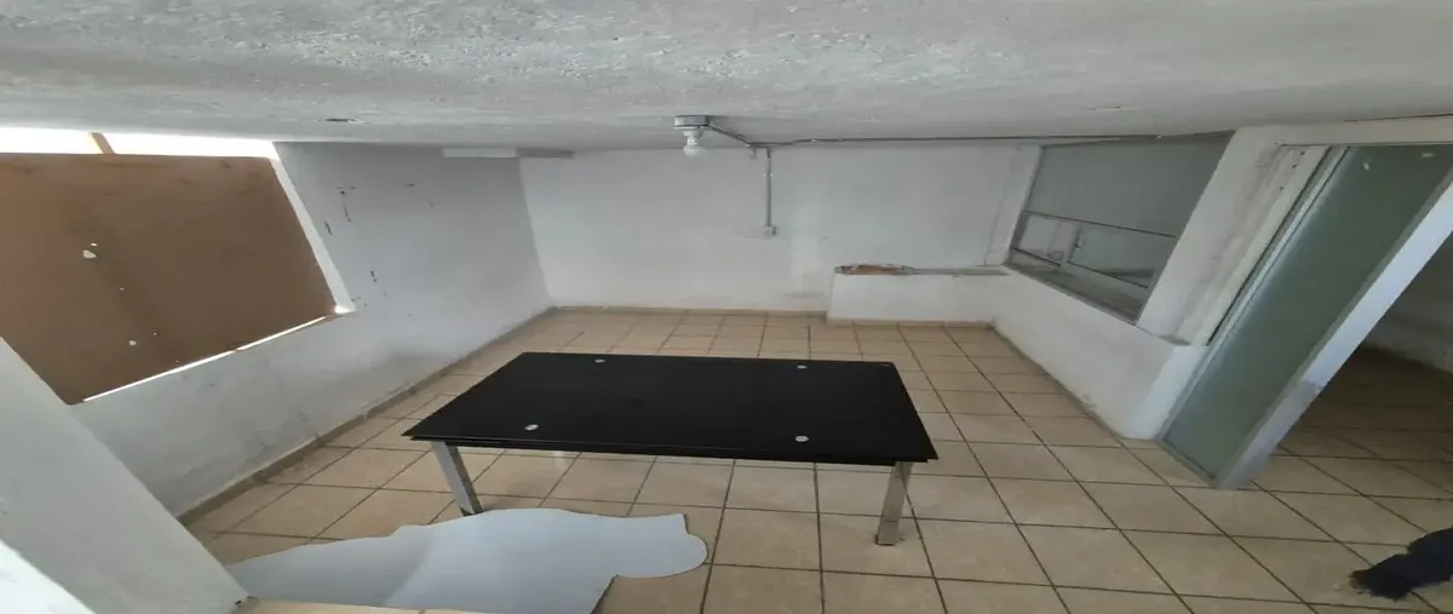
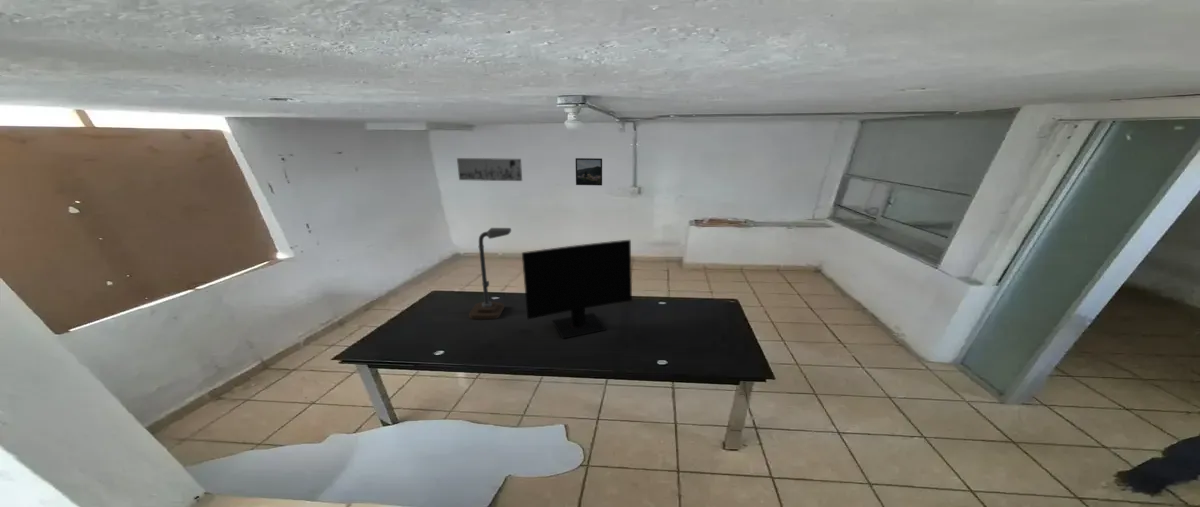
+ desk lamp (485, 272)
+ wall art (489, 169)
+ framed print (588, 171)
+ computer monitor (578, 287)
